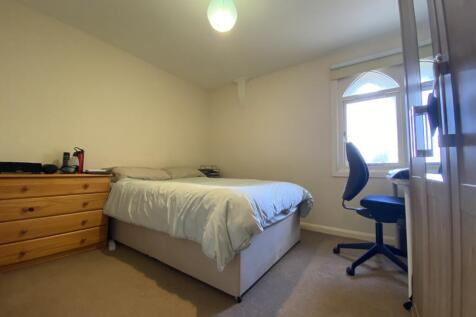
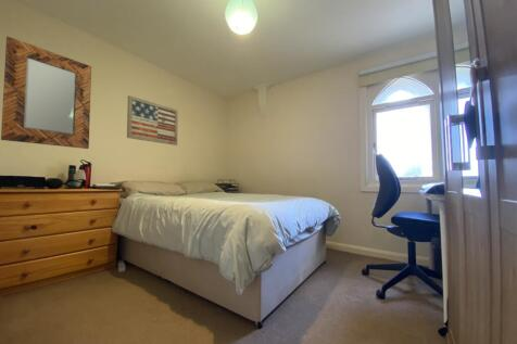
+ home mirror (51, 98)
+ wall art (154, 123)
